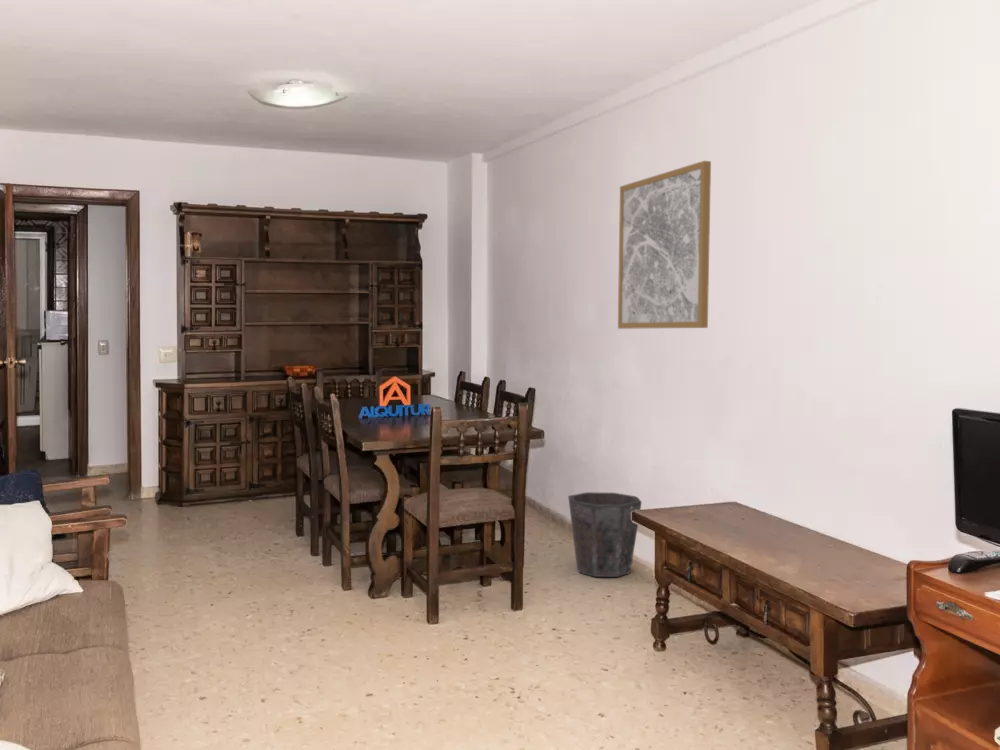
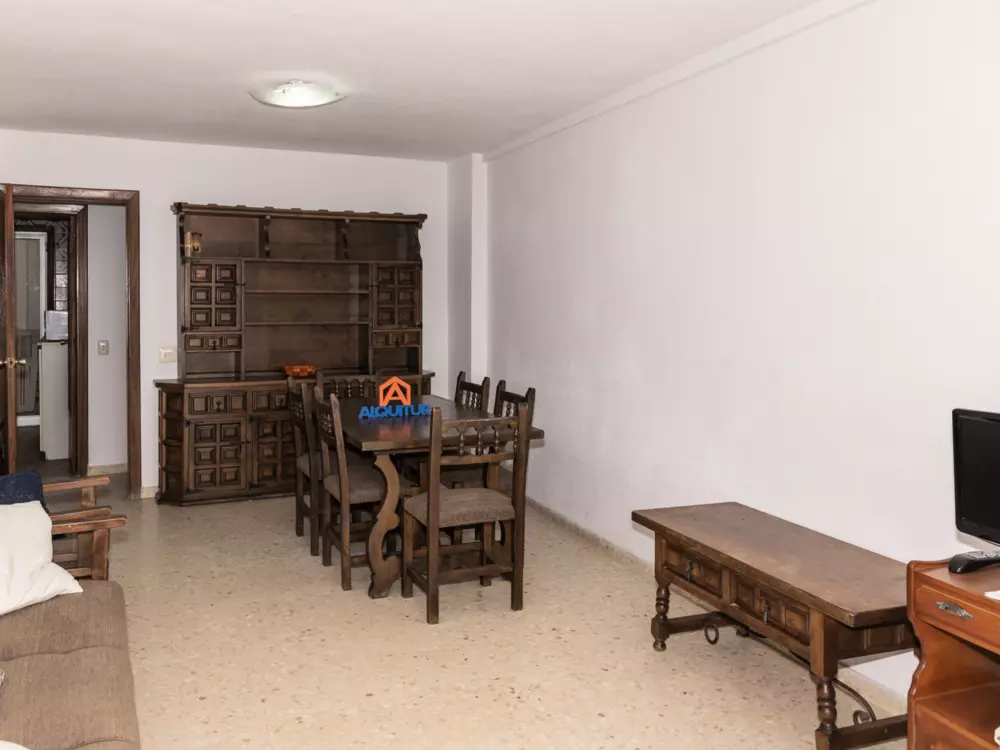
- wall art (660, 251)
- waste bin (603, 534)
